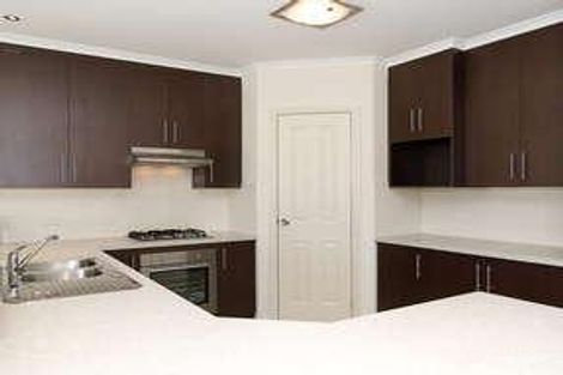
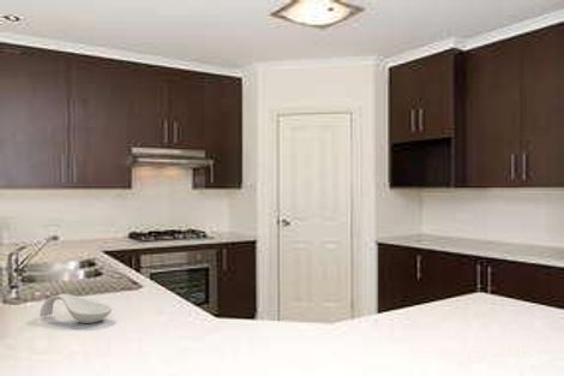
+ spoon rest (74, 308)
